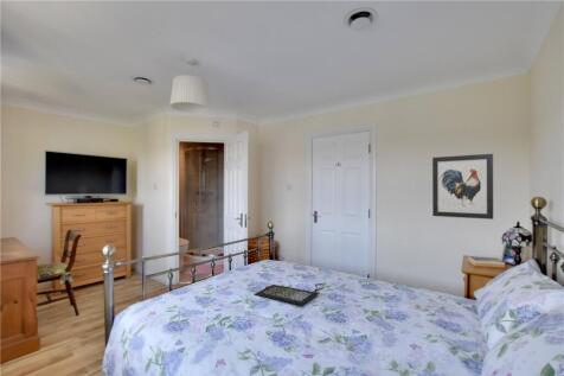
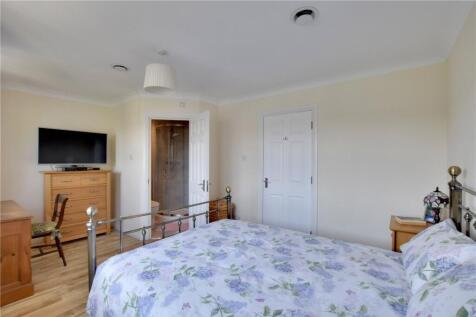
- wall art (461, 186)
- clutch bag (289, 293)
